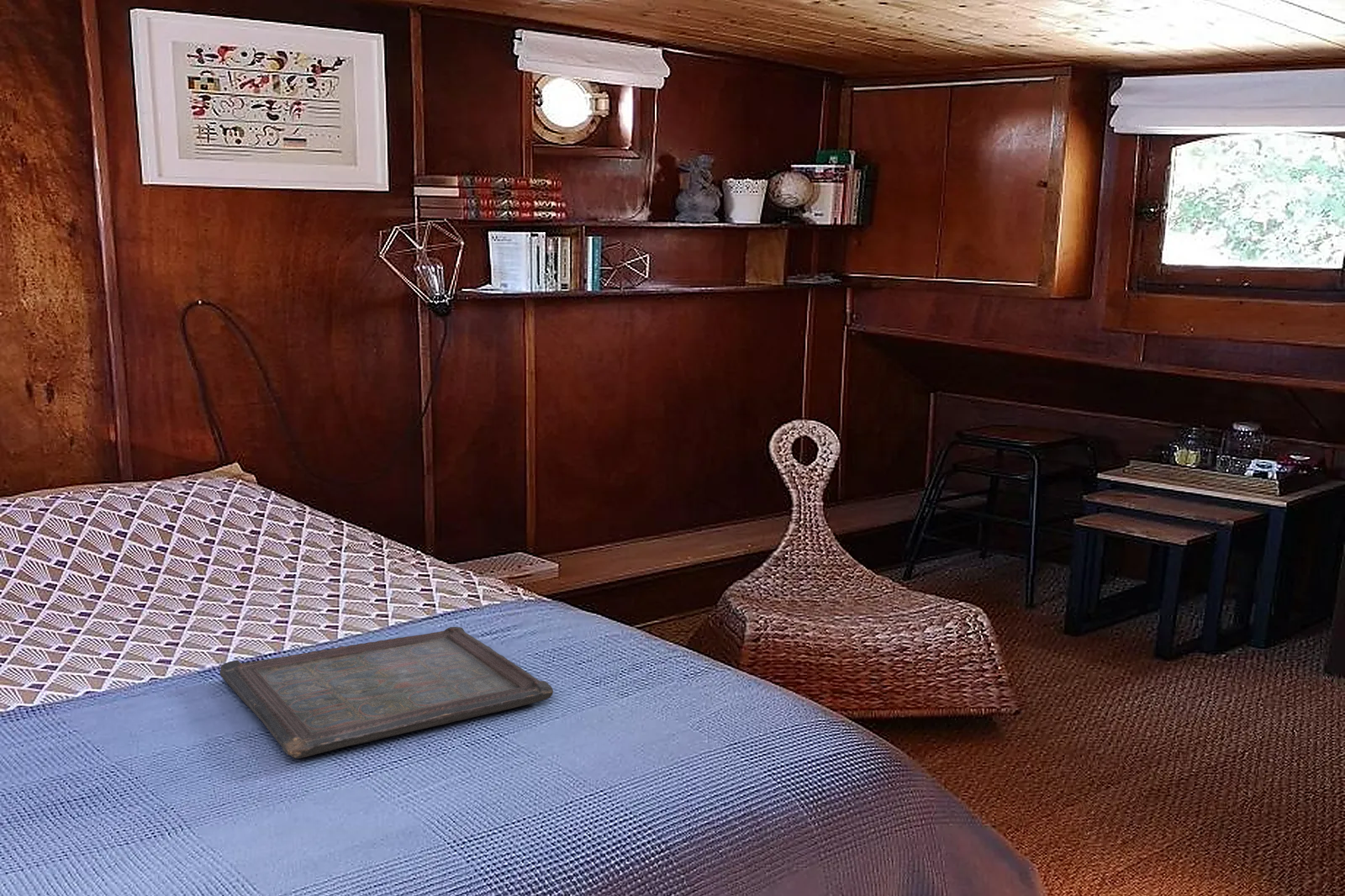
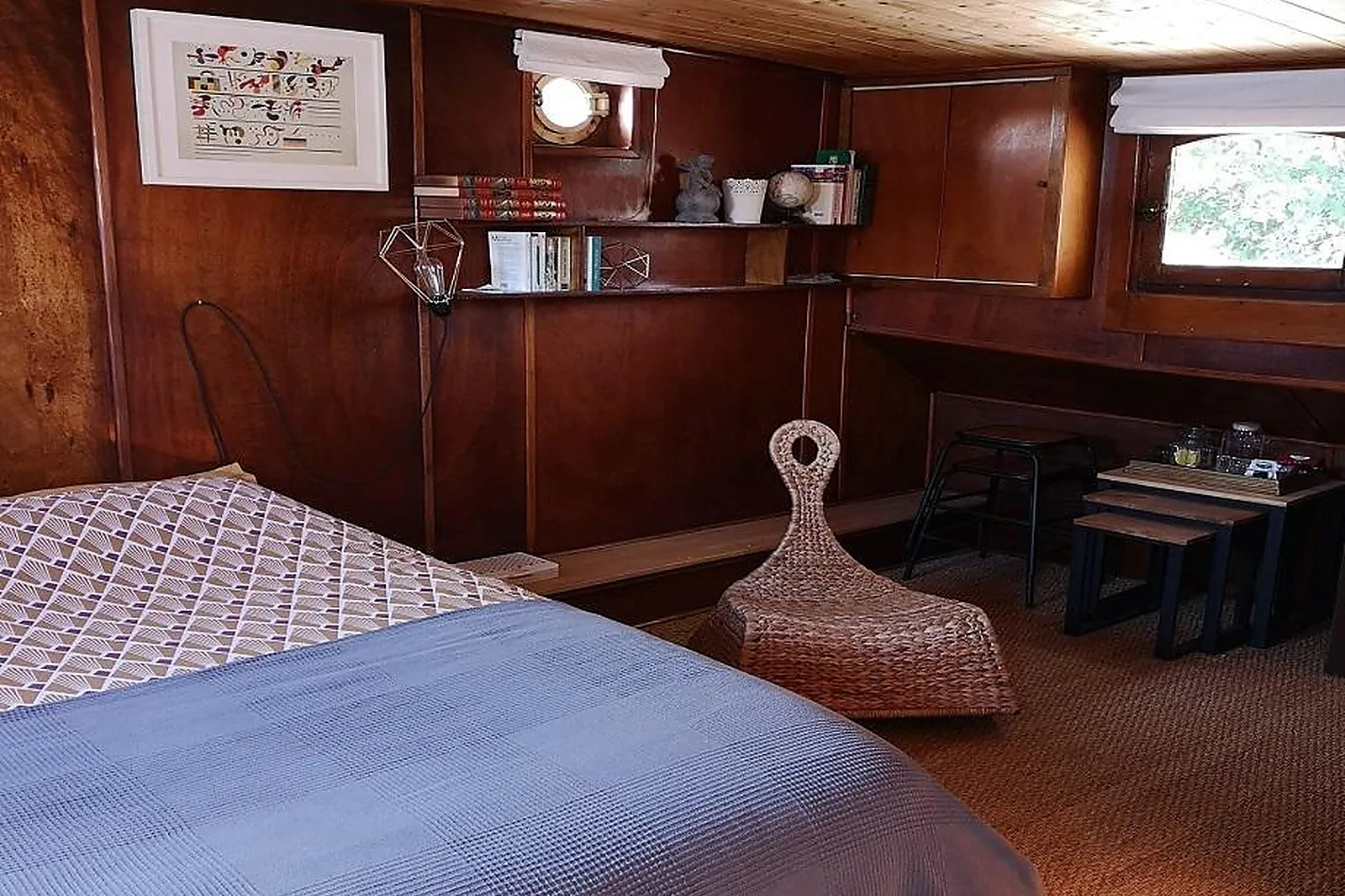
- serving tray (385, 683)
